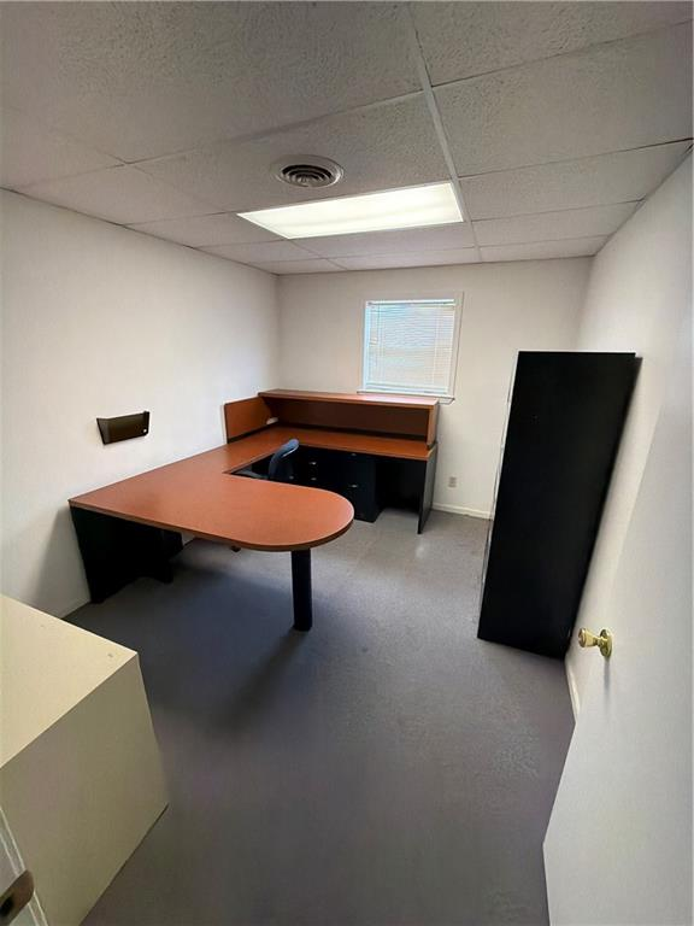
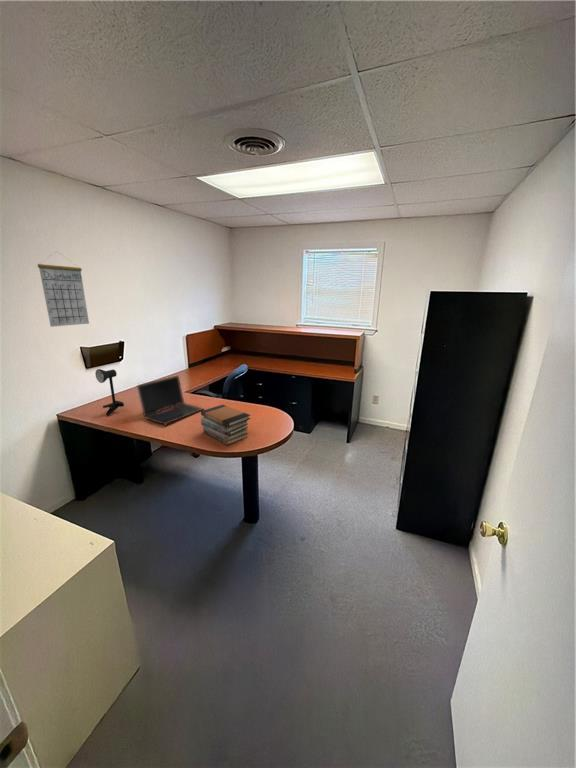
+ calendar (64, 289)
+ desk lamp (111, 391)
+ laptop computer (172, 398)
+ book stack (225, 423)
